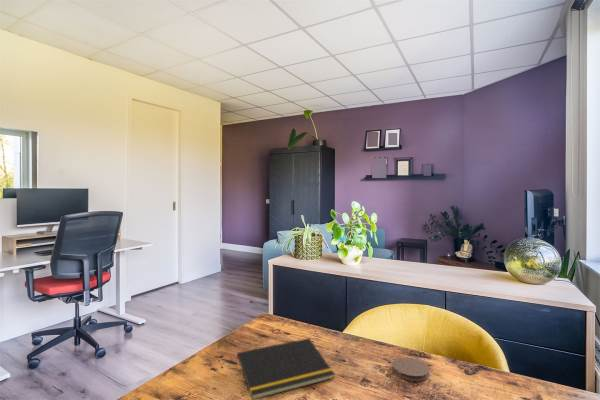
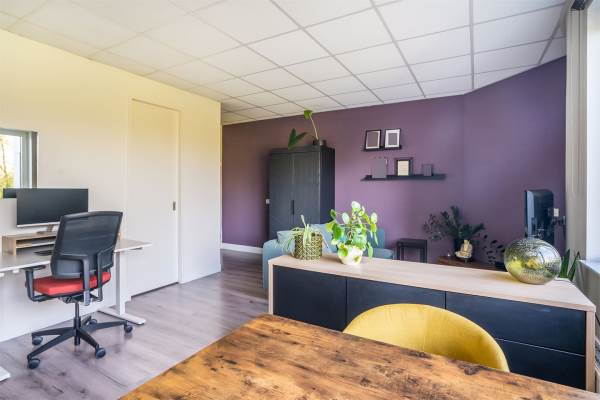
- notepad (284, 364)
- coaster (410, 368)
